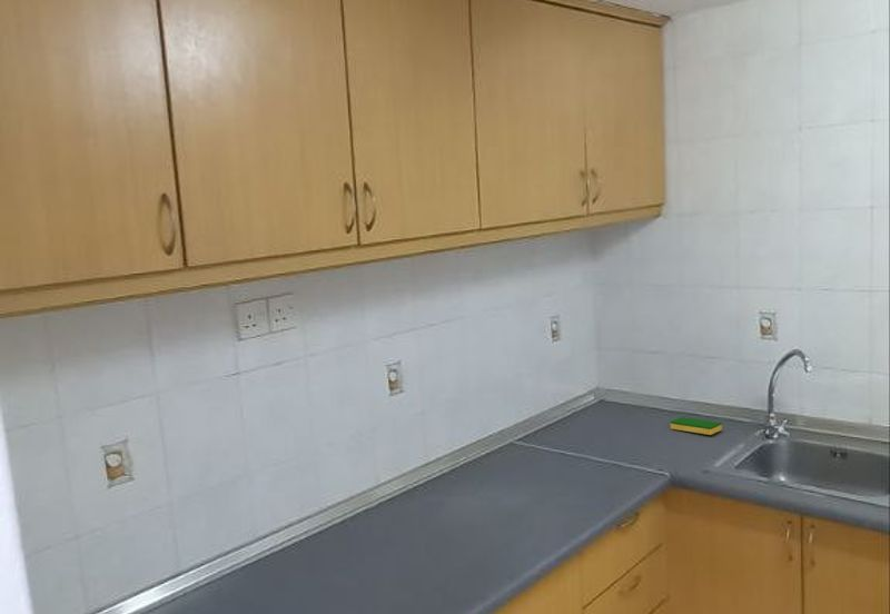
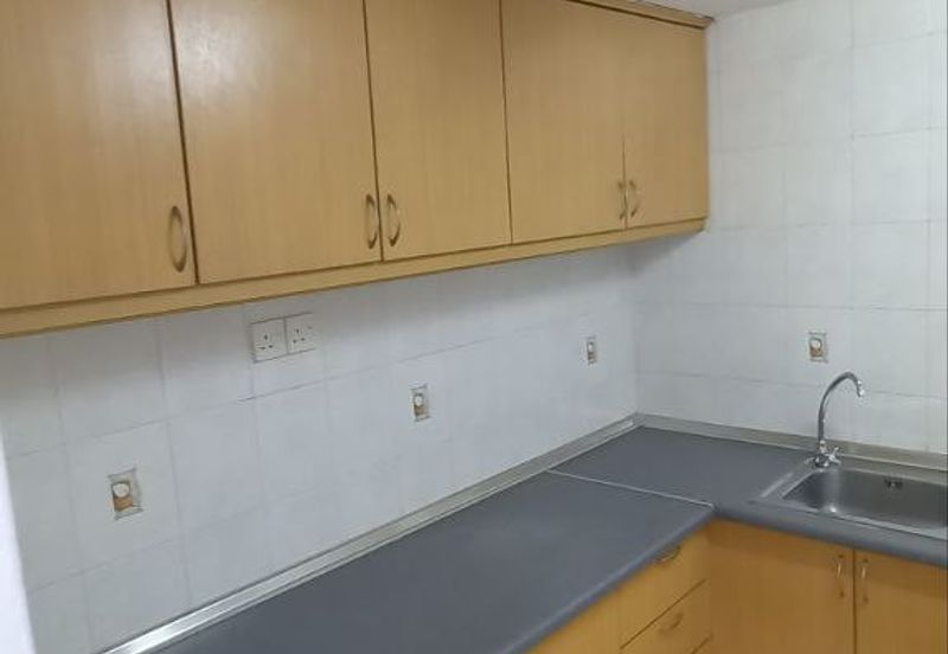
- dish sponge (695, 425)
